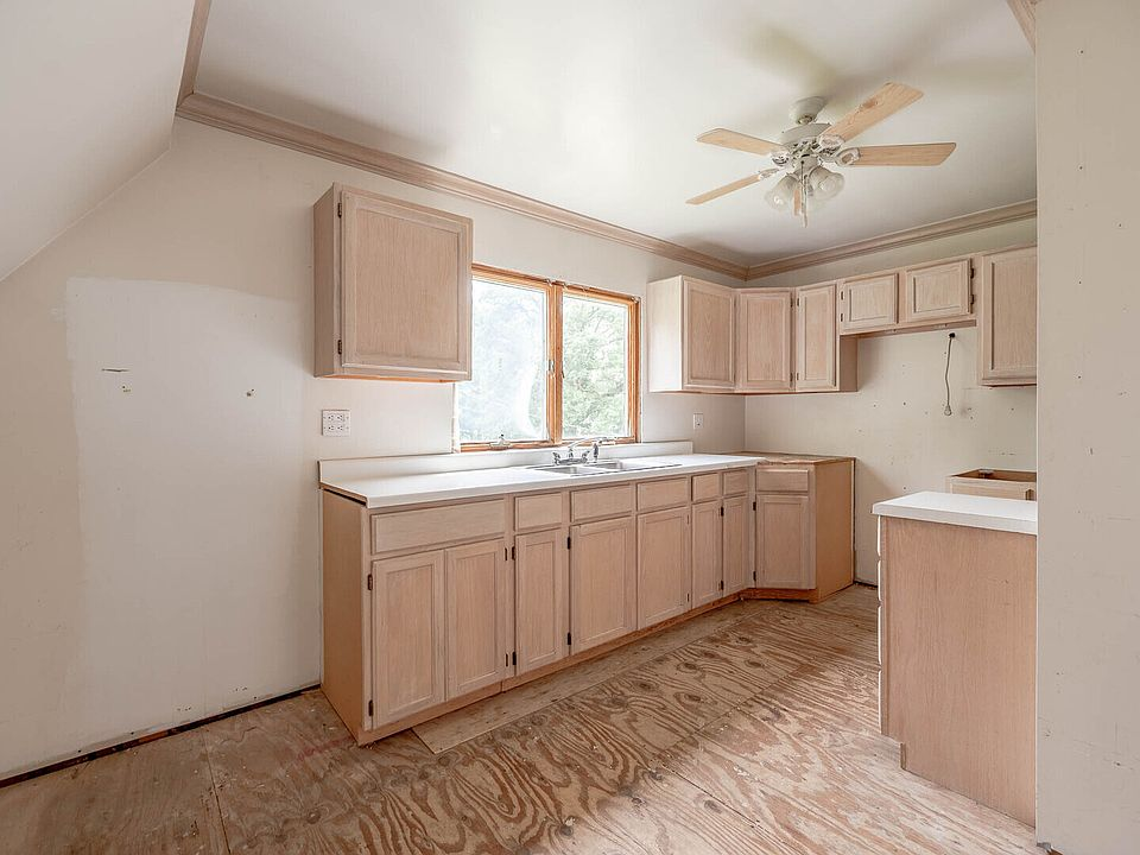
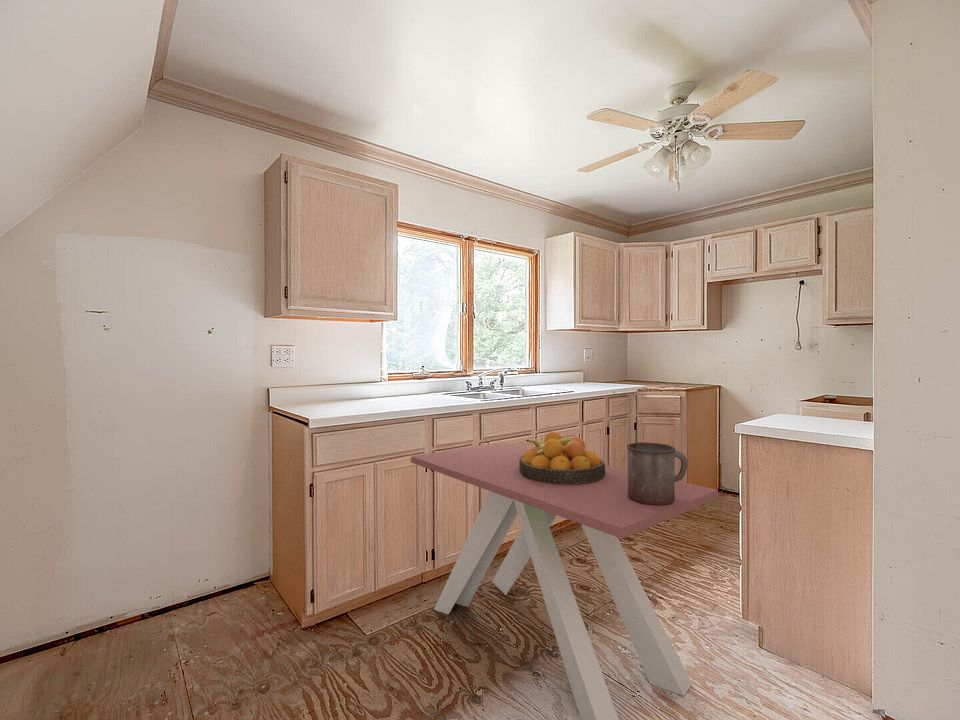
+ mug (654, 471)
+ fruit bowl (561, 453)
+ dining table (542, 556)
